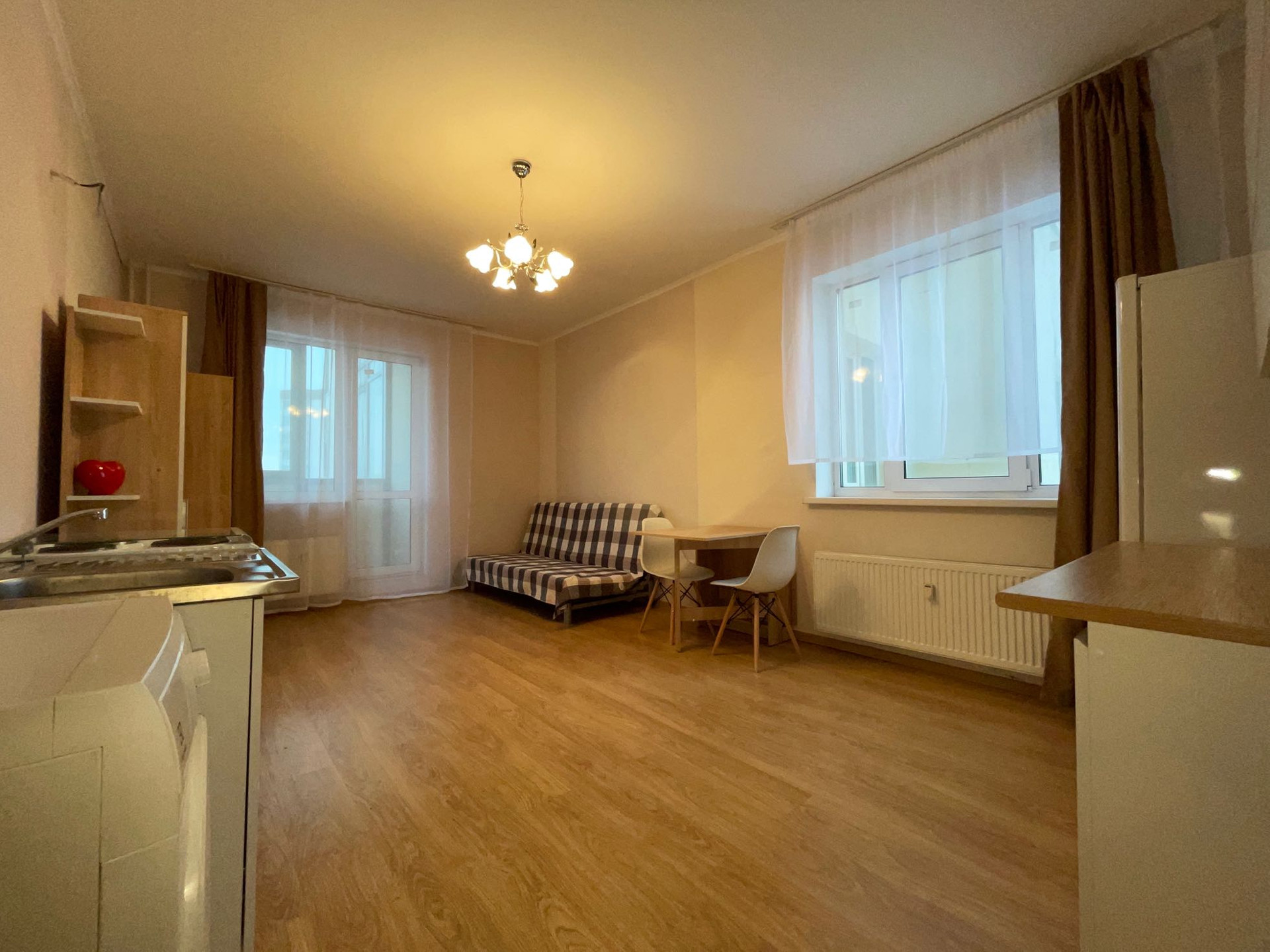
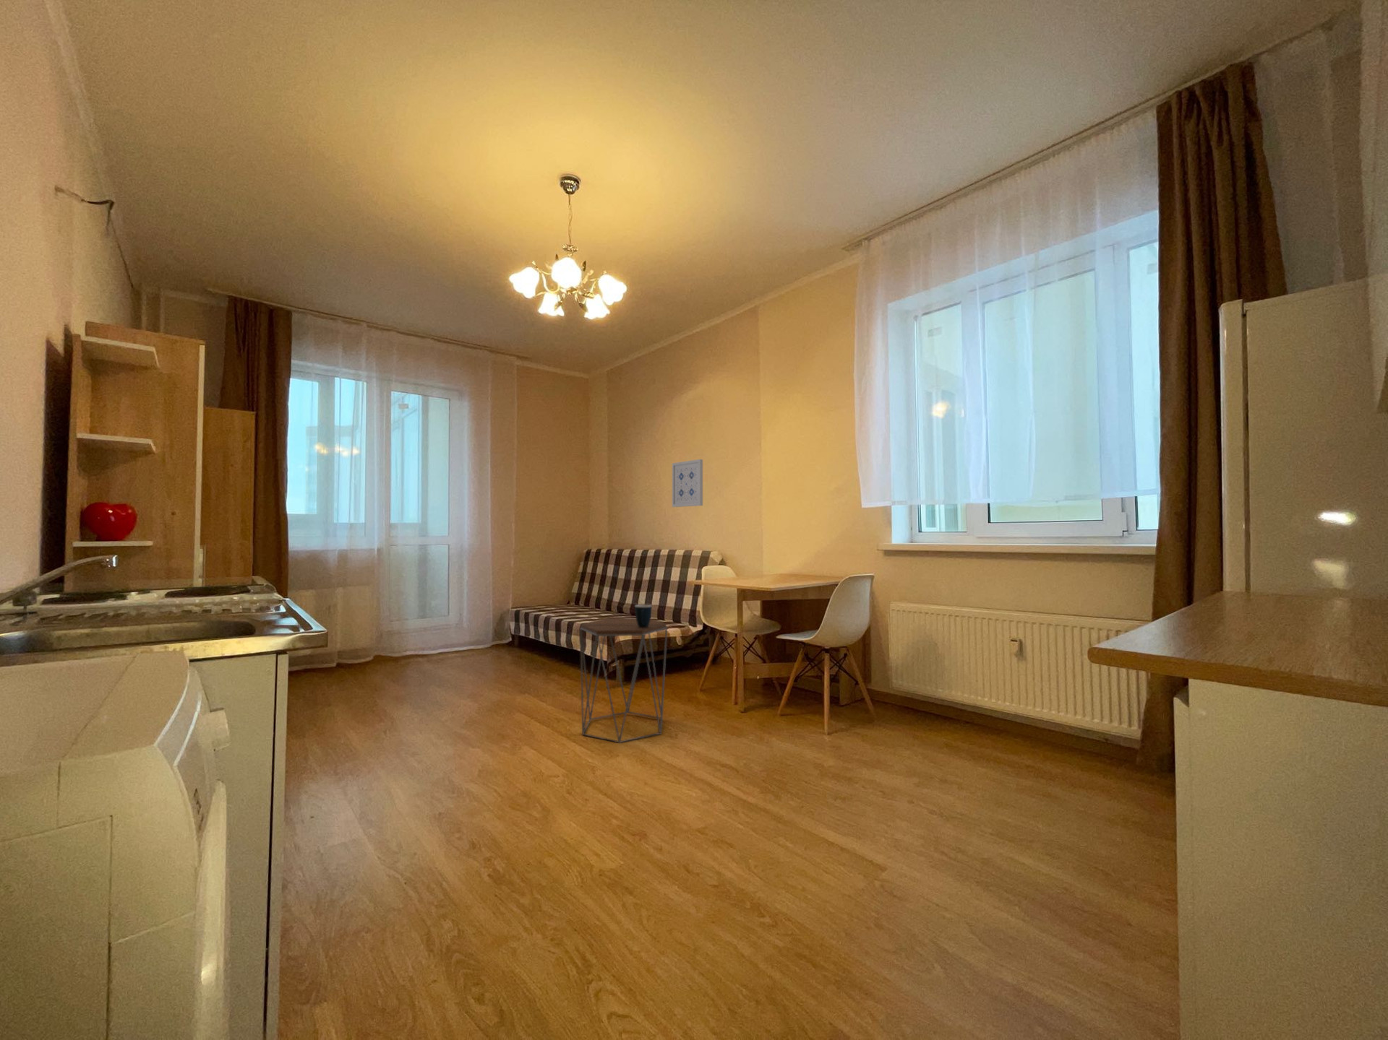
+ side table (621, 676)
+ wall art (686, 483)
+ mug (643, 616)
